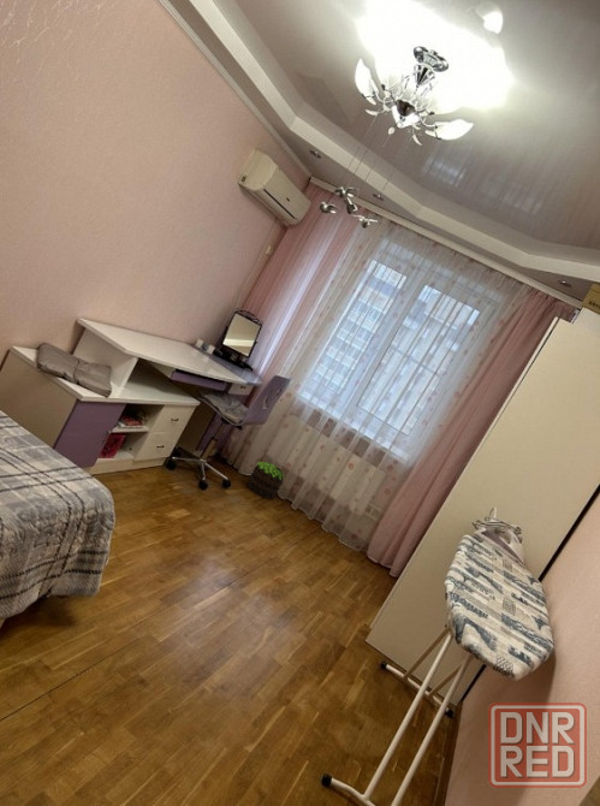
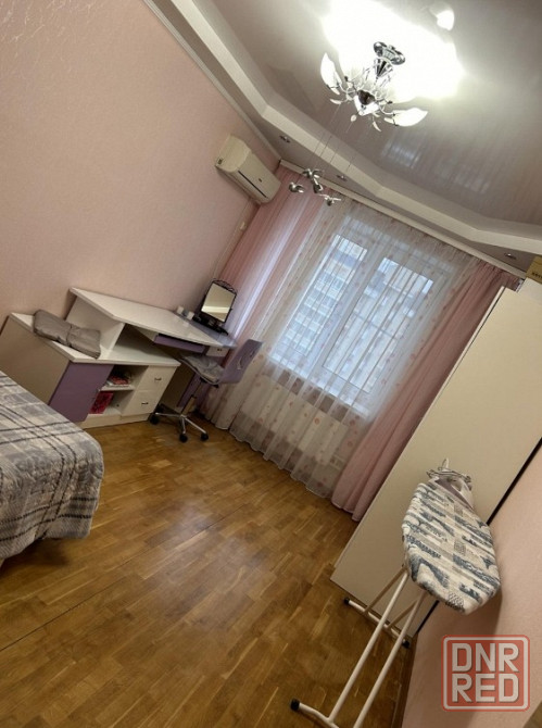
- potted plant (267, 478)
